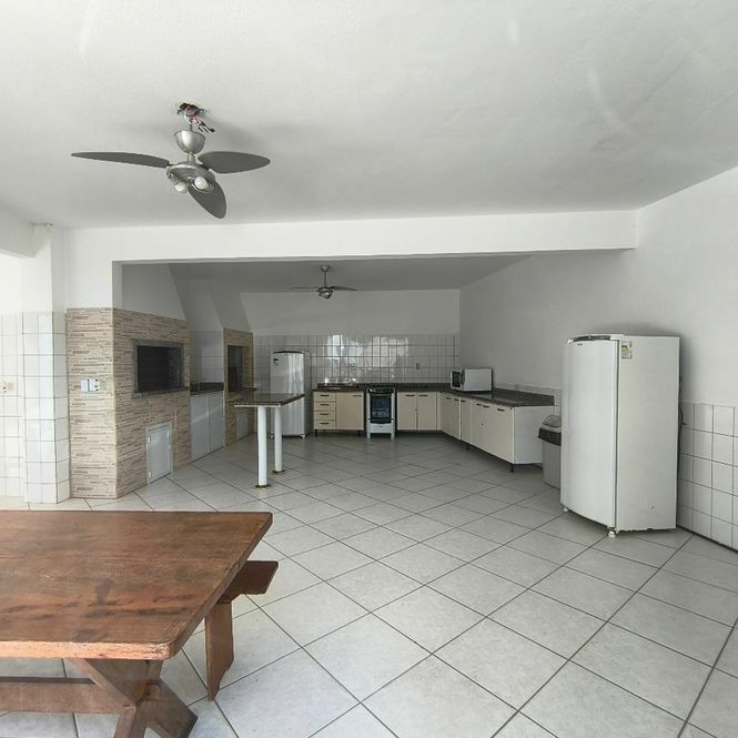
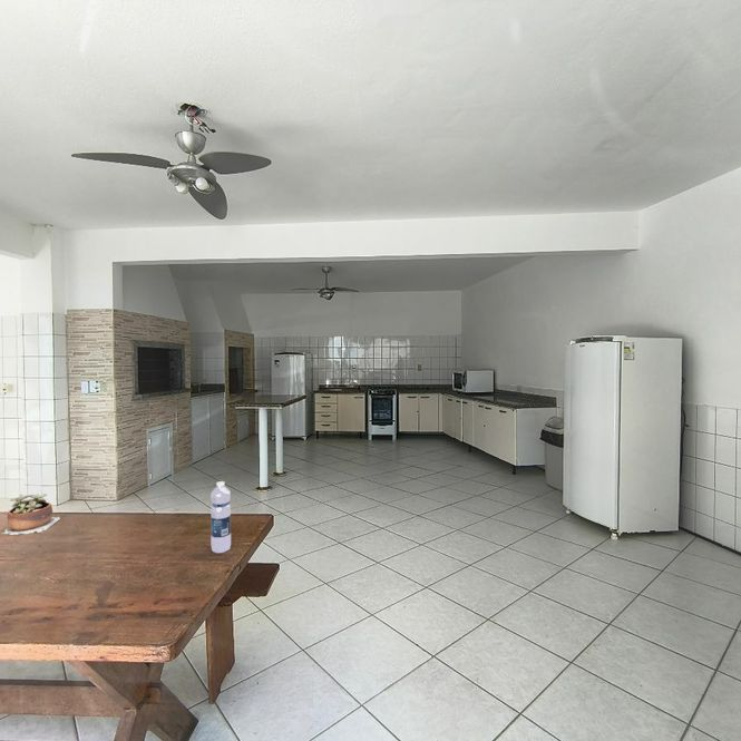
+ water bottle (221, 516)
+ succulent plant (30, 510)
